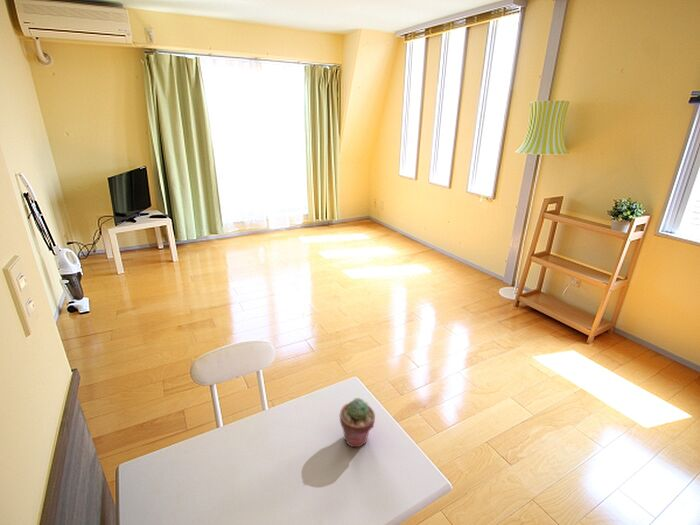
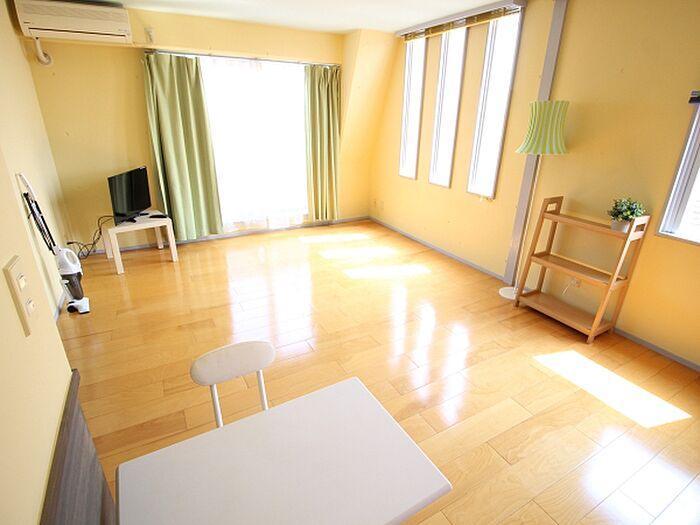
- potted succulent (357, 421)
